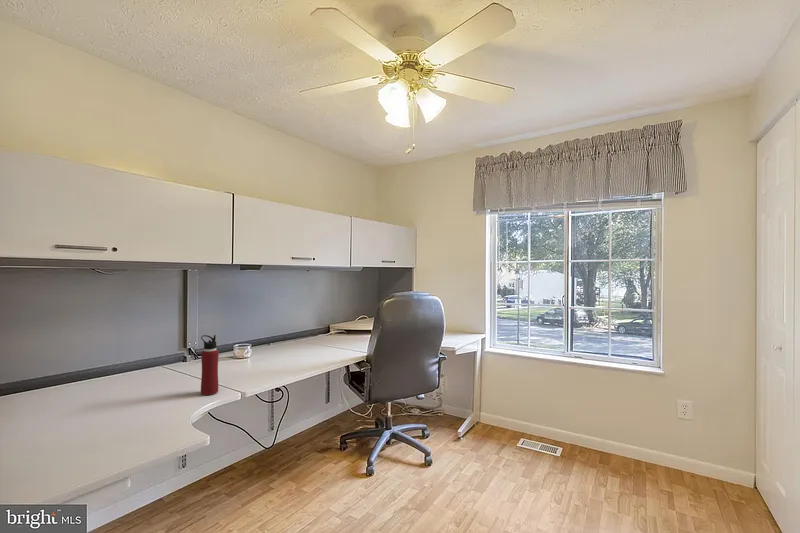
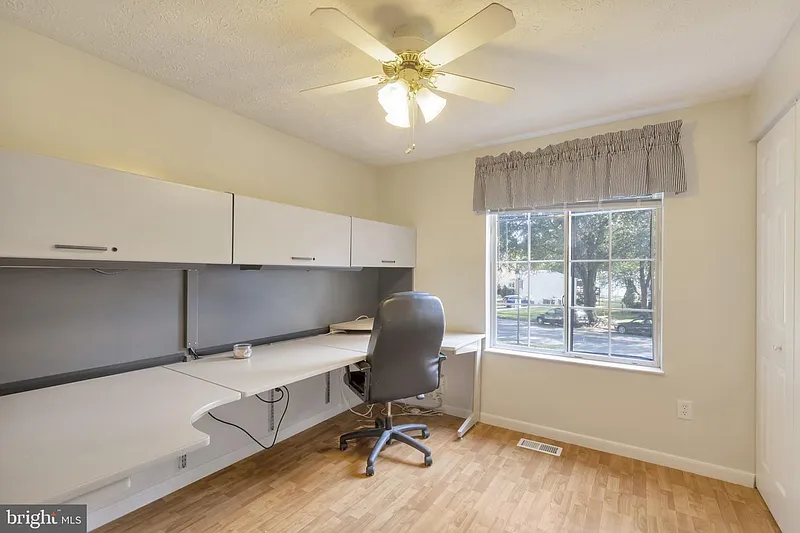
- water bottle (209, 363)
